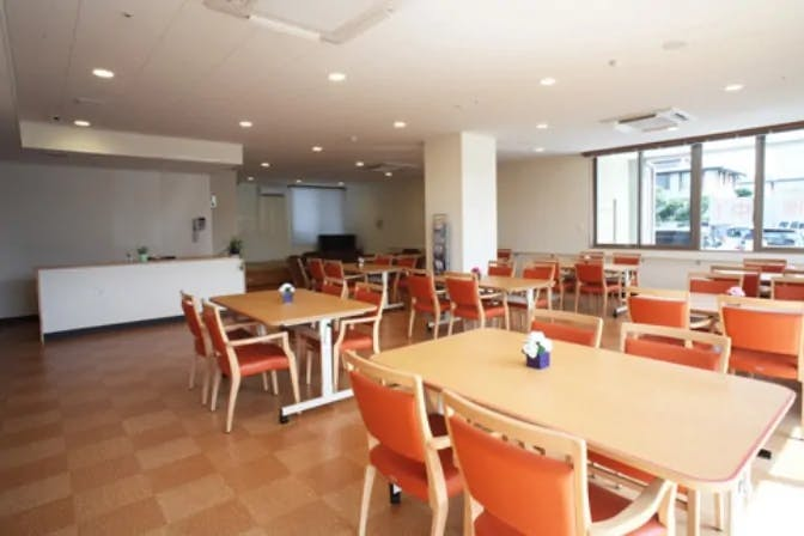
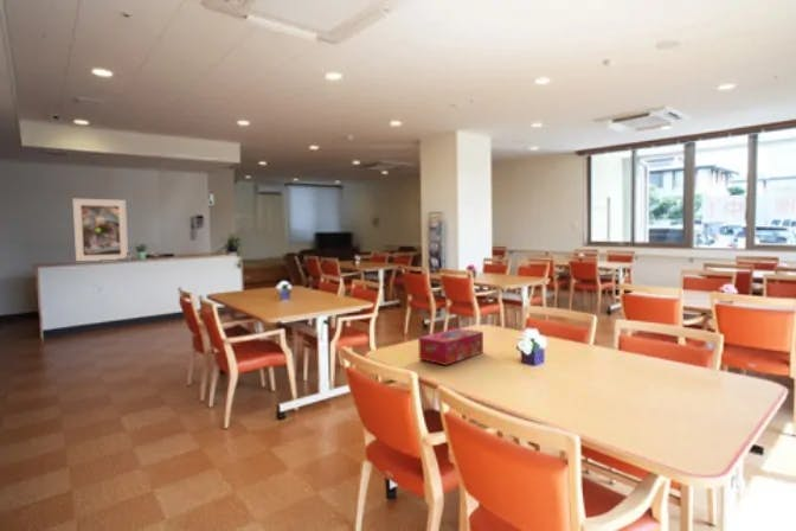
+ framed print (101, 230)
+ tissue box (451, 345)
